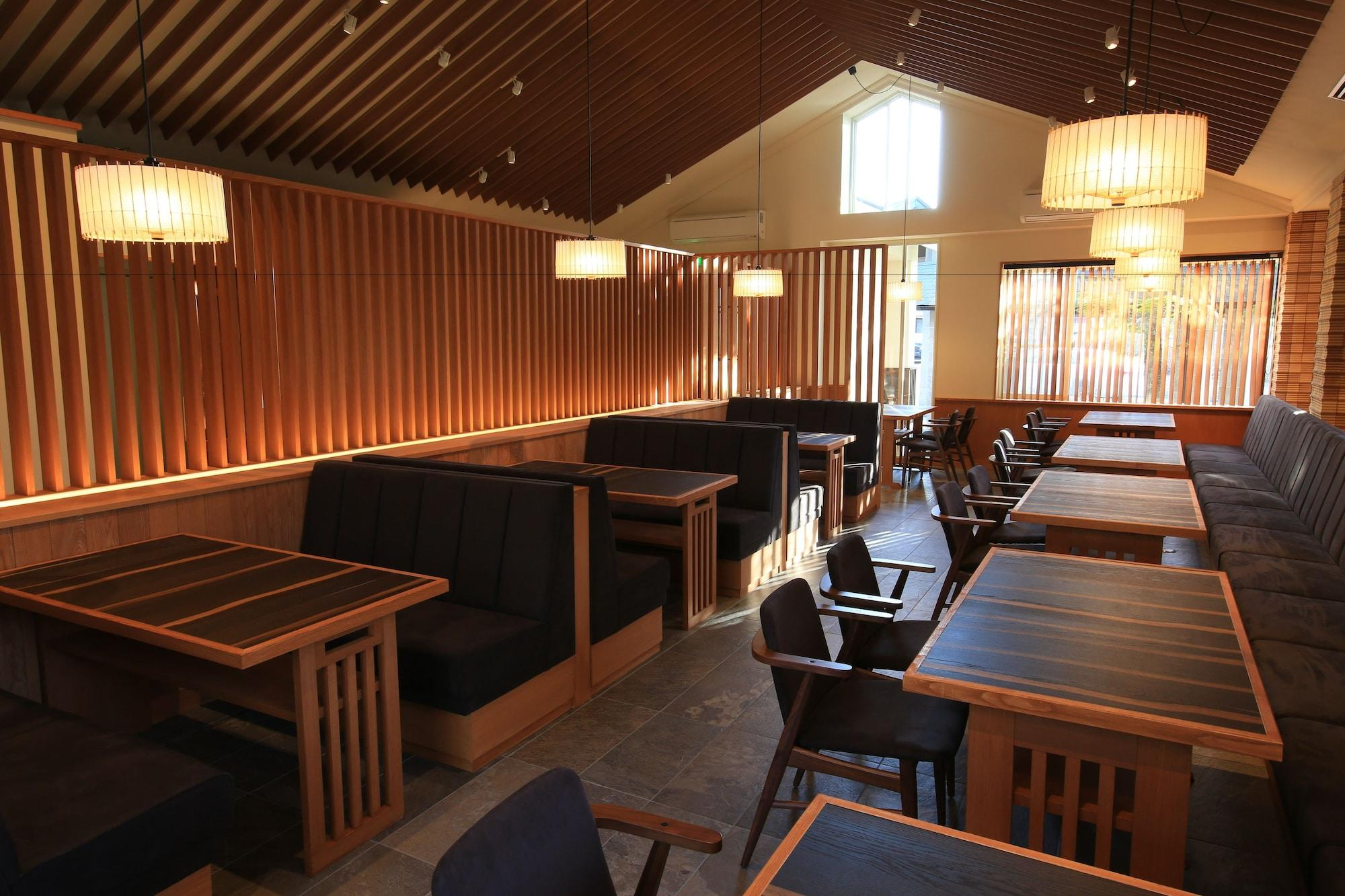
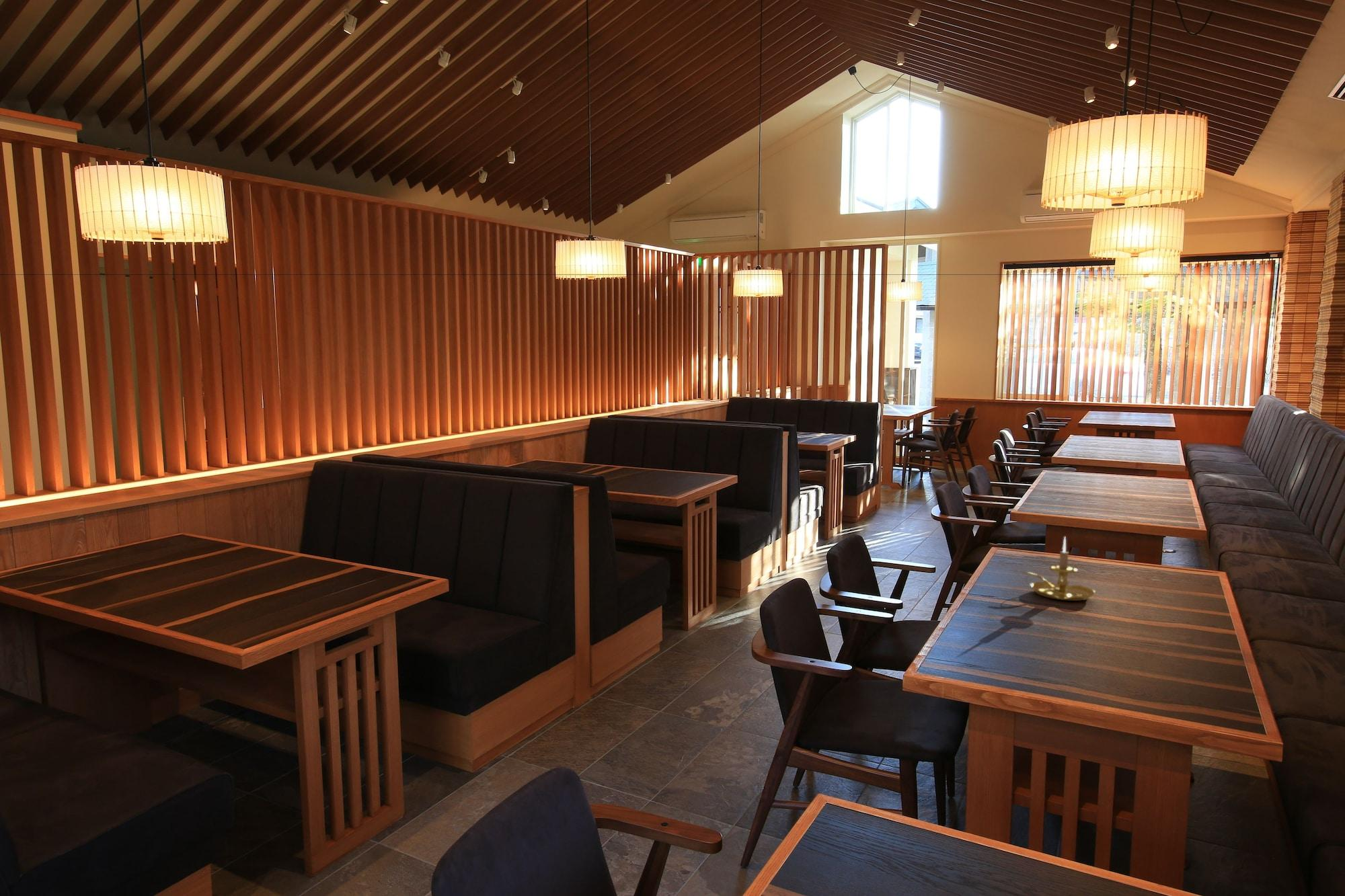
+ candle holder (1058, 565)
